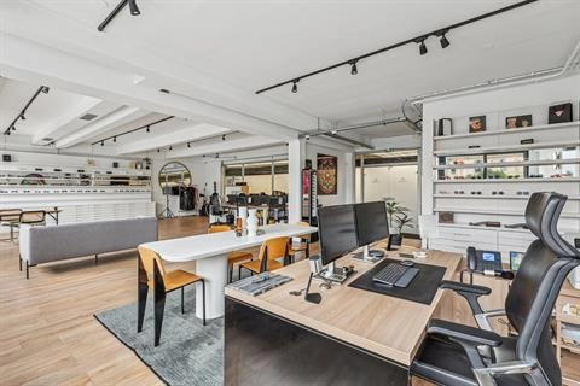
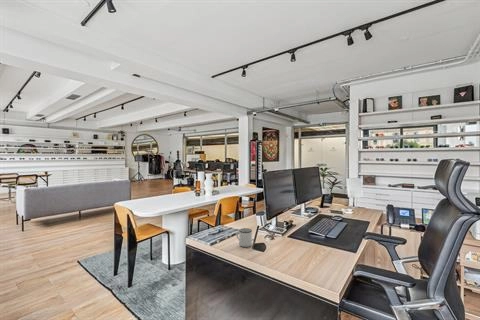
+ mug (243, 236)
